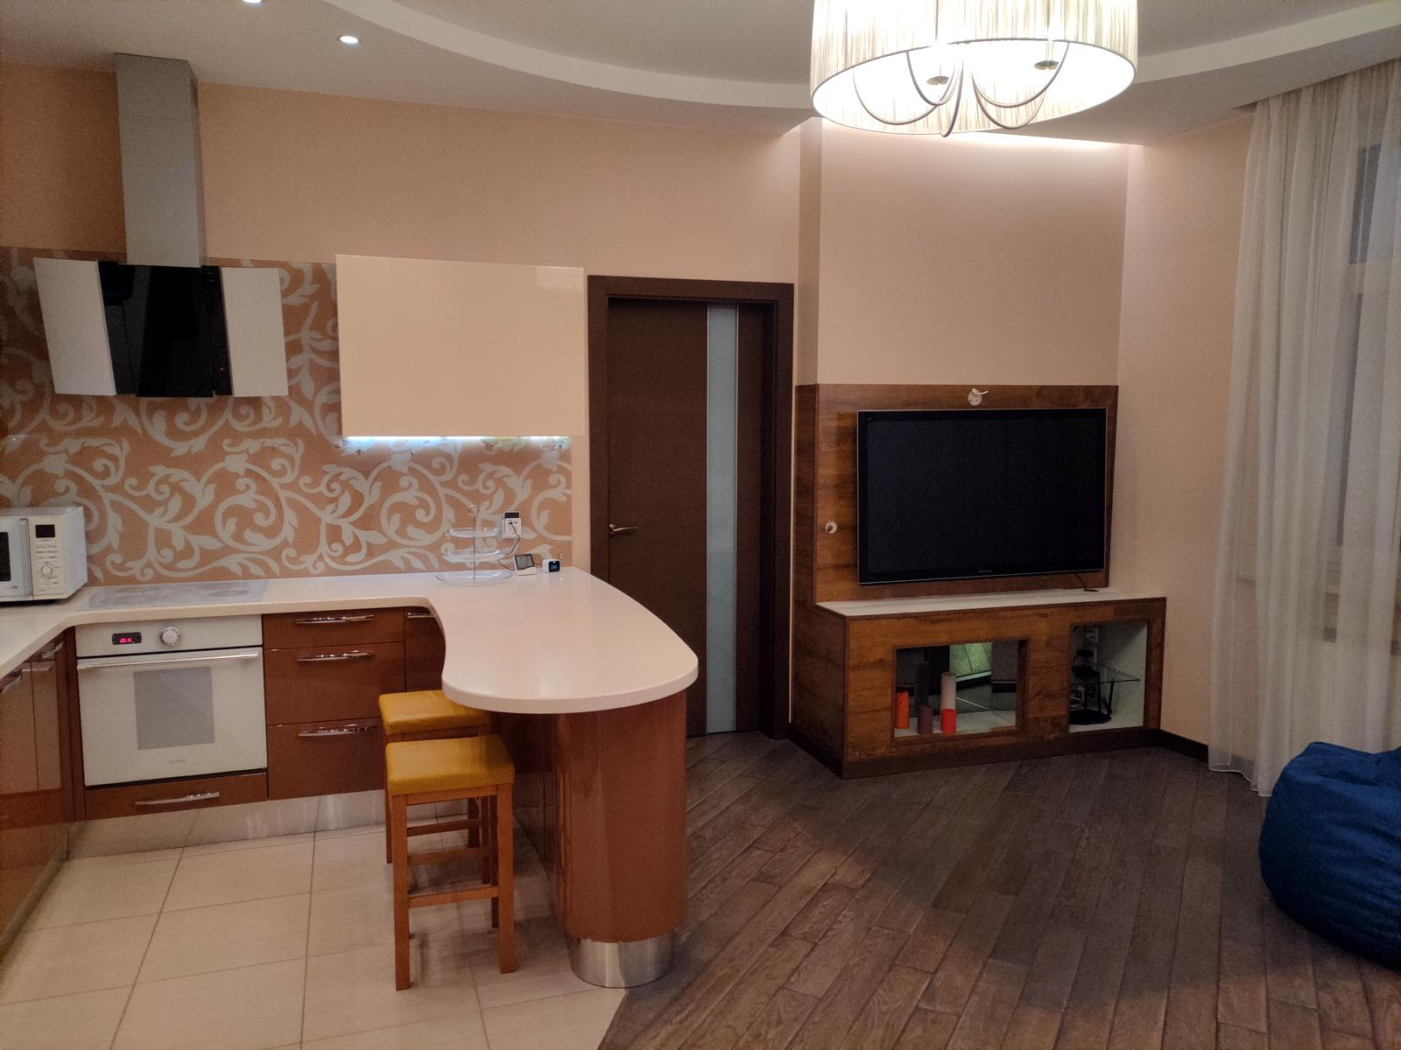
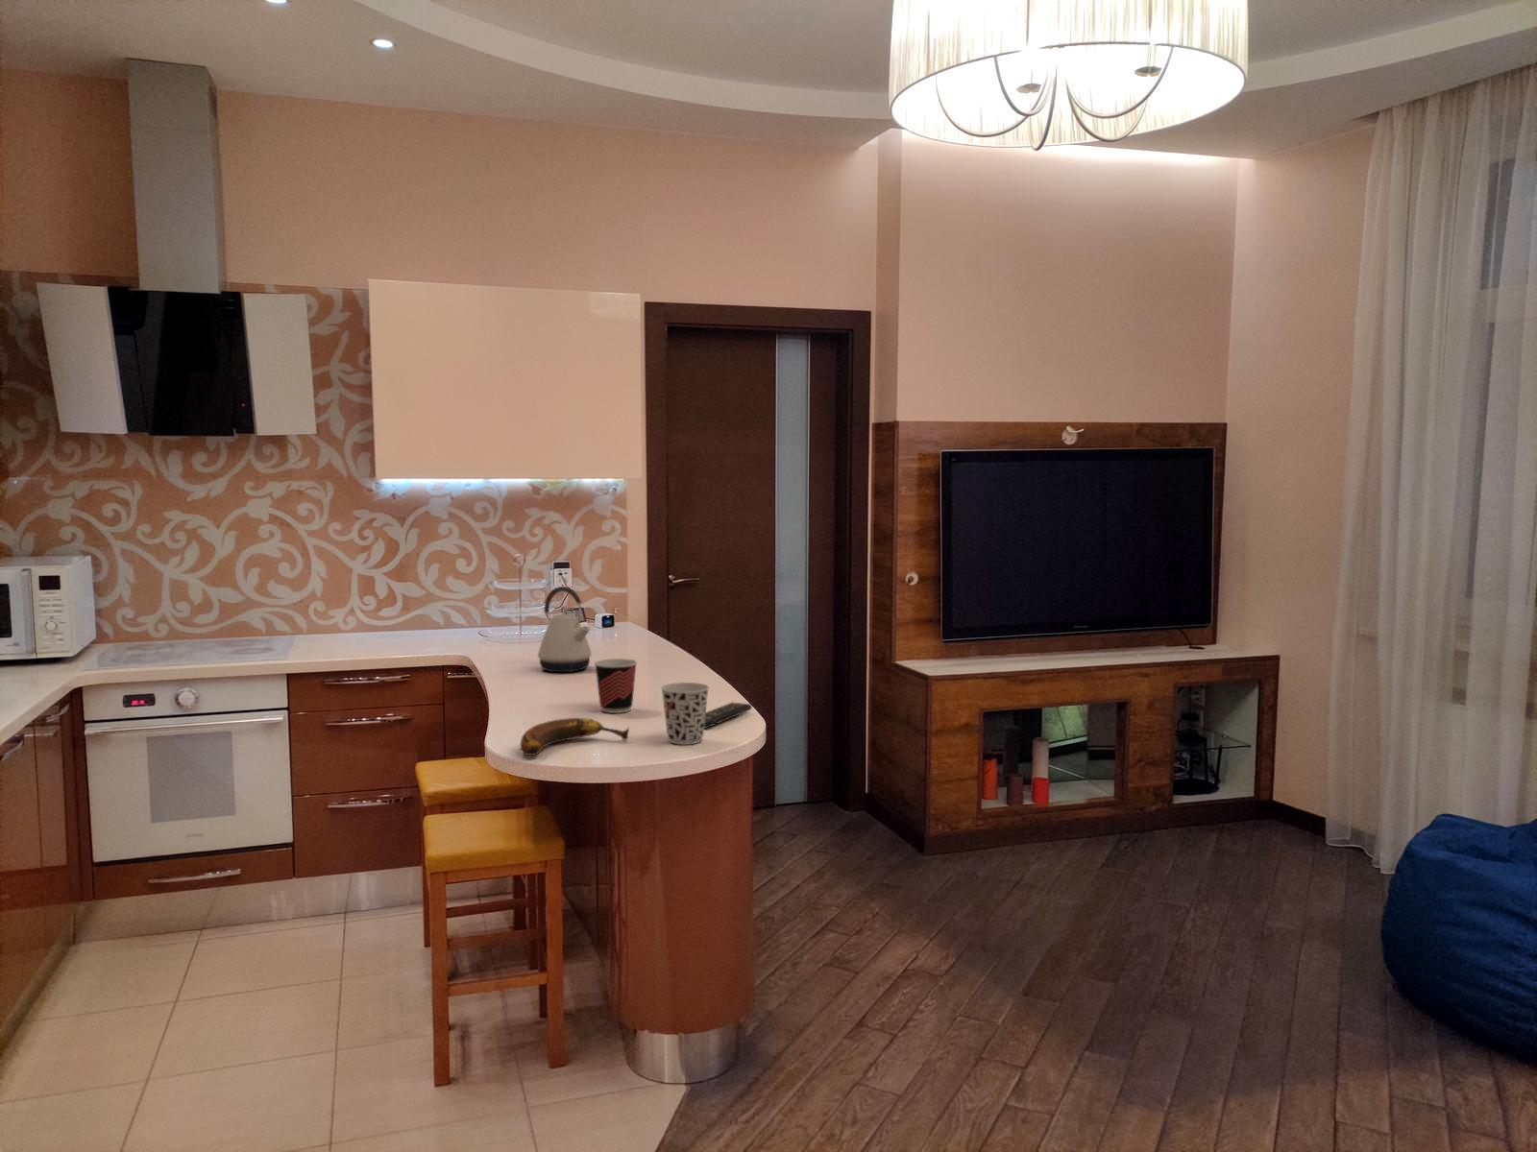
+ banana (566, 735)
+ cup (685, 713)
+ kettle (565, 628)
+ remote control (723, 714)
+ cup (616, 685)
